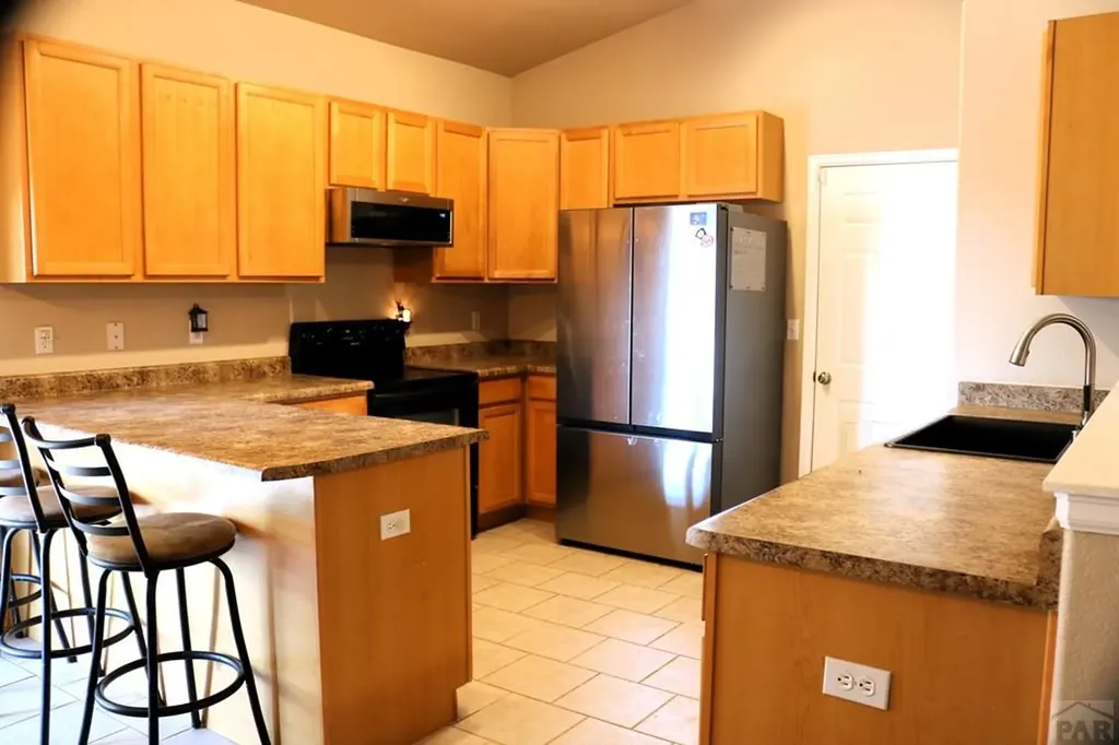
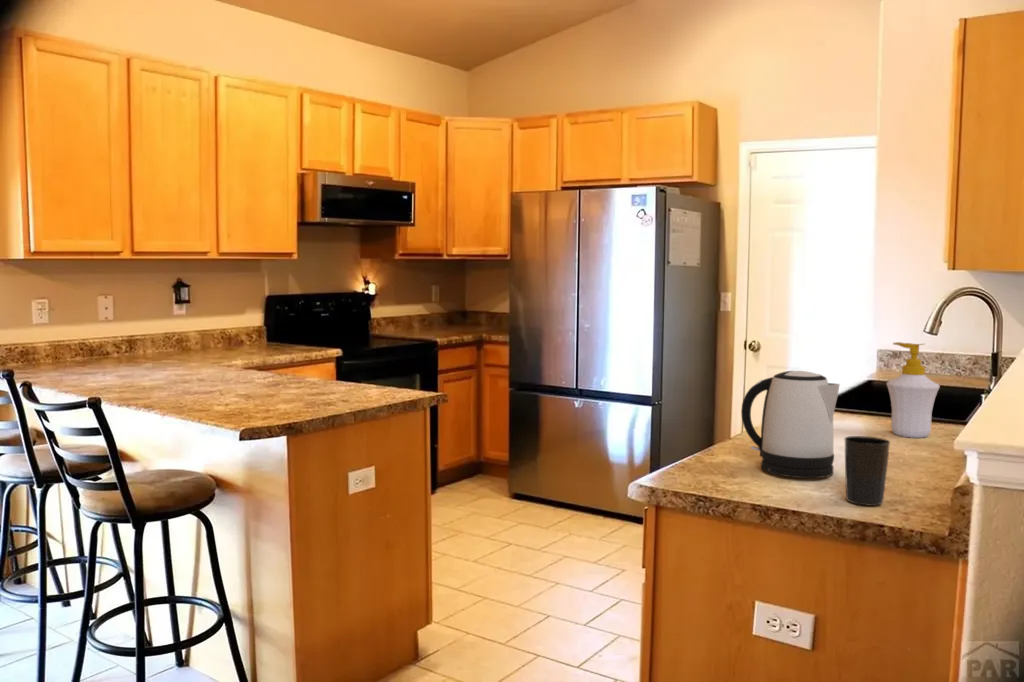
+ soap bottle (912, 389)
+ kettle (788, 420)
+ cup (865, 470)
